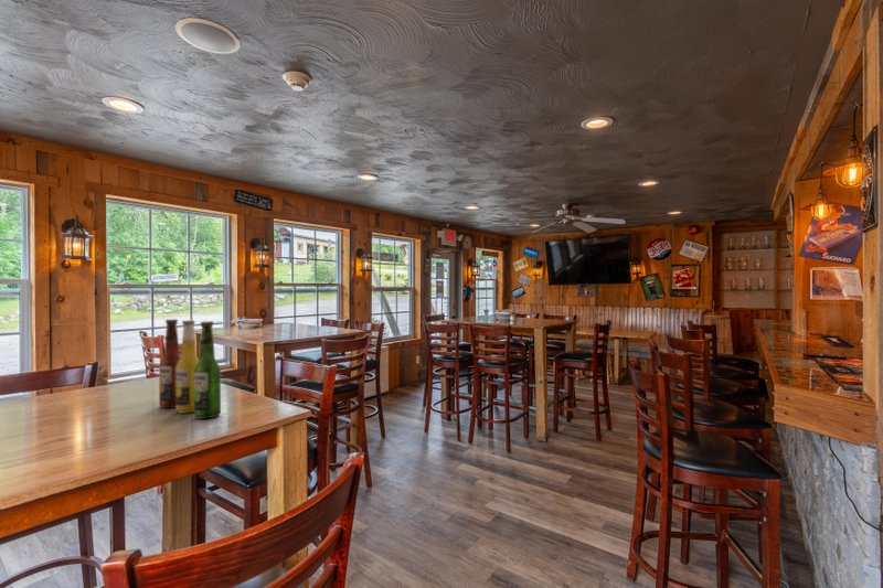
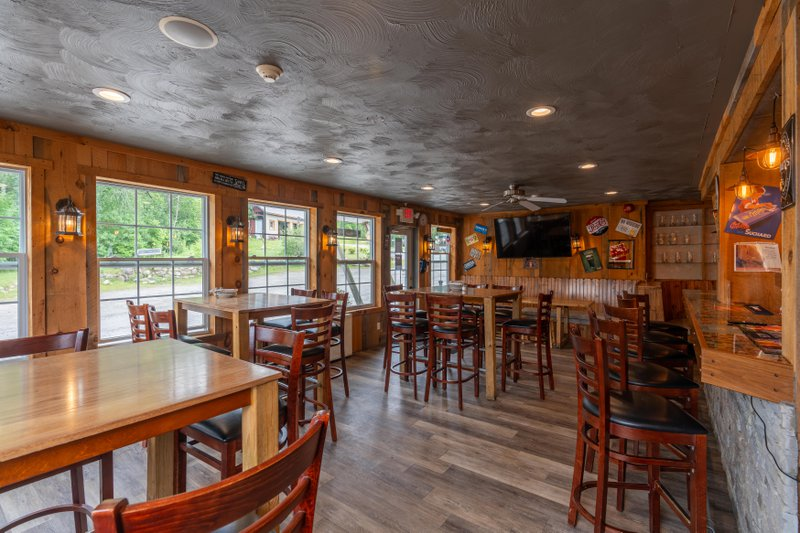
- beer bottle (189, 365)
